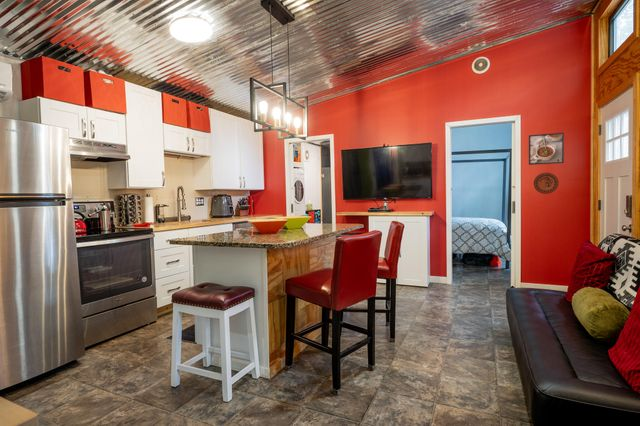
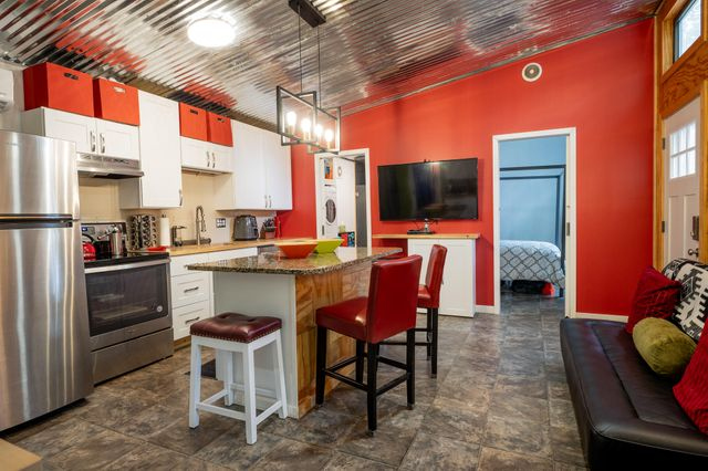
- decorative plate (545, 183)
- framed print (545, 149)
